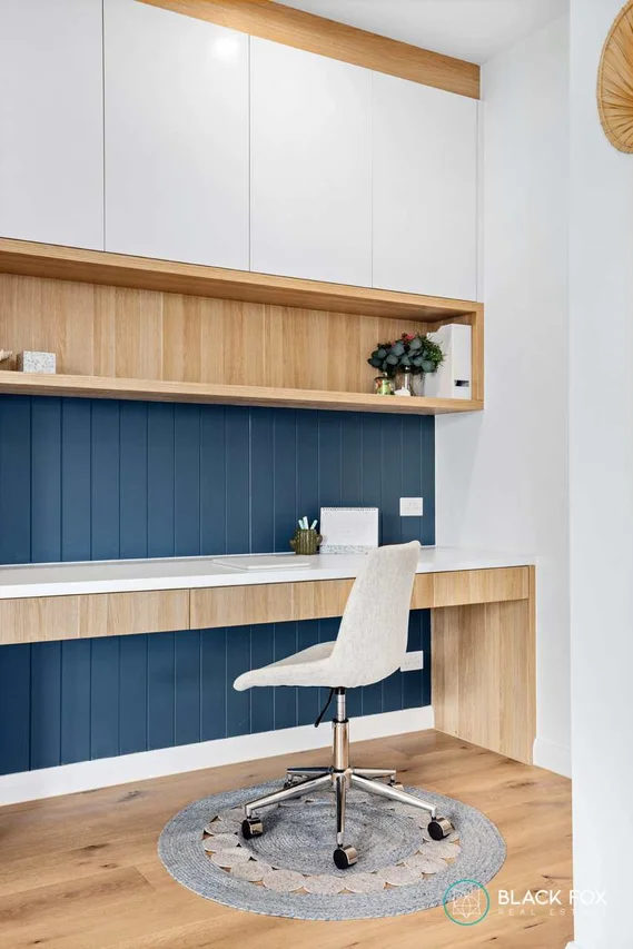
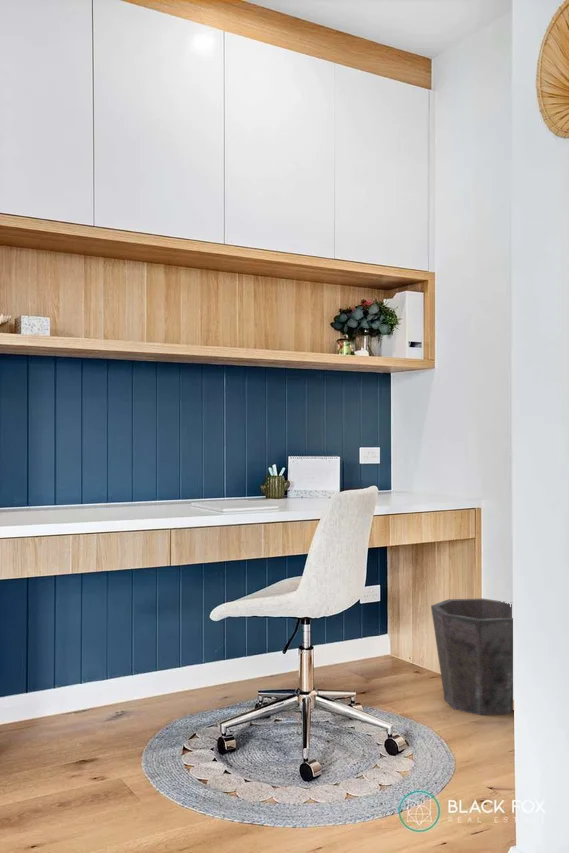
+ waste bin (481, 655)
